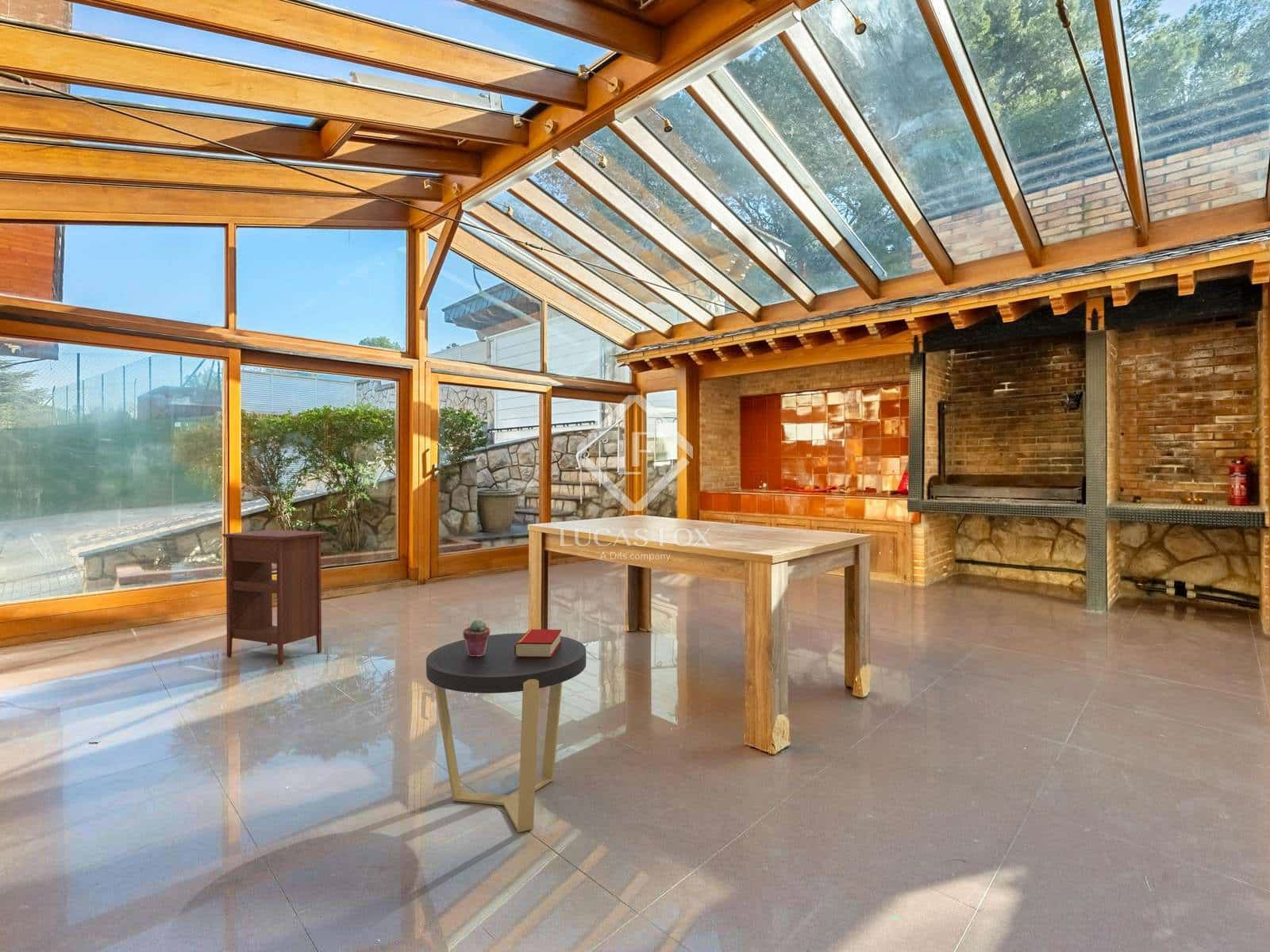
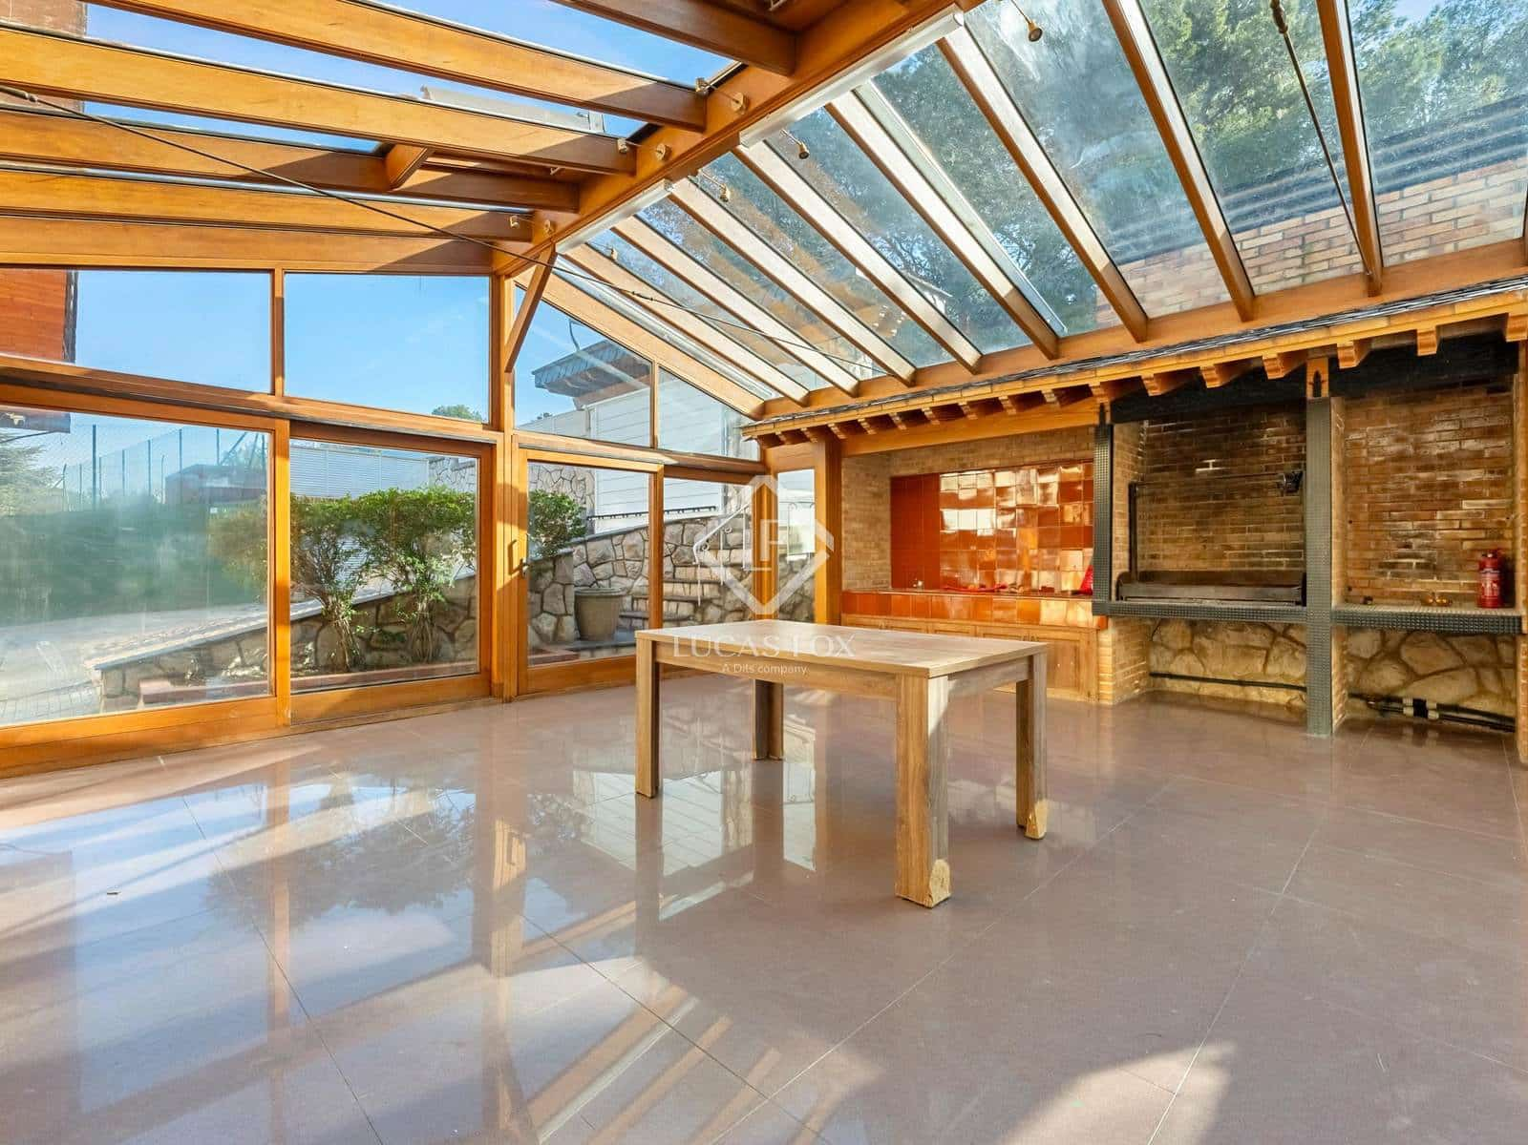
- potted succulent (476, 635)
- side table (521, 726)
- book (538, 642)
- nightstand (276, 593)
